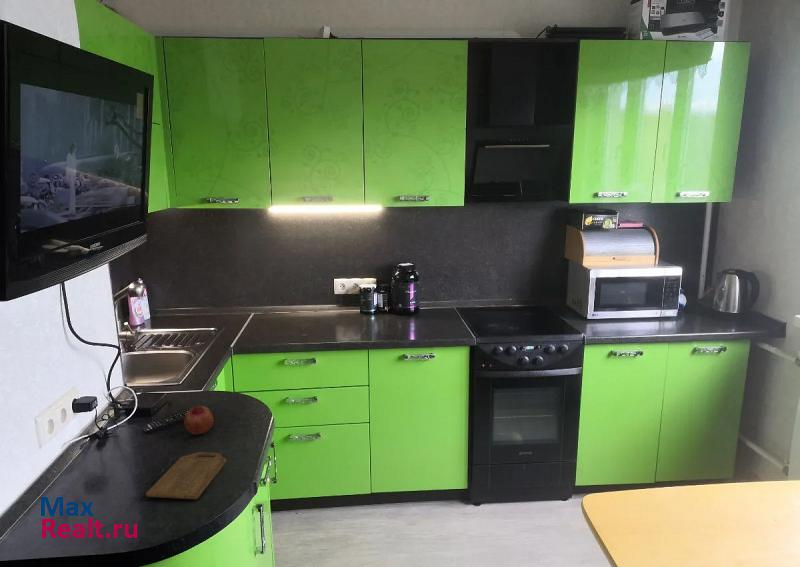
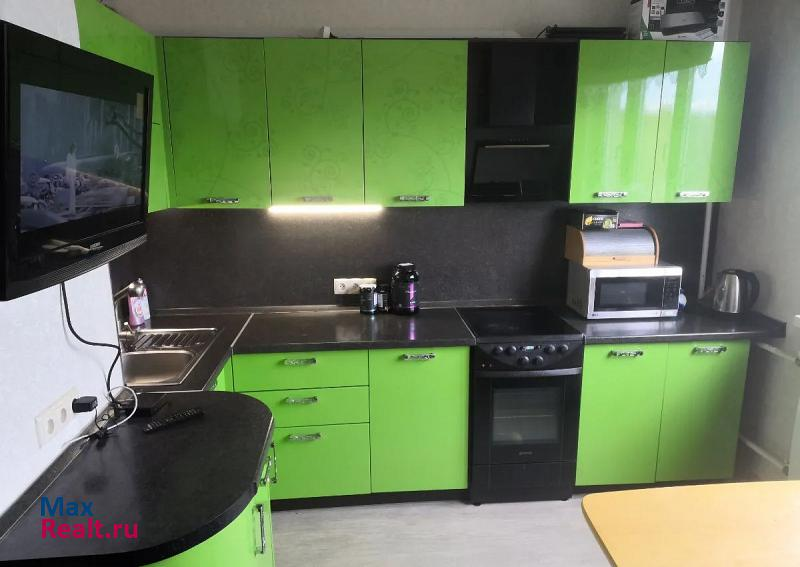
- cutting board (191, 473)
- fruit (198, 418)
